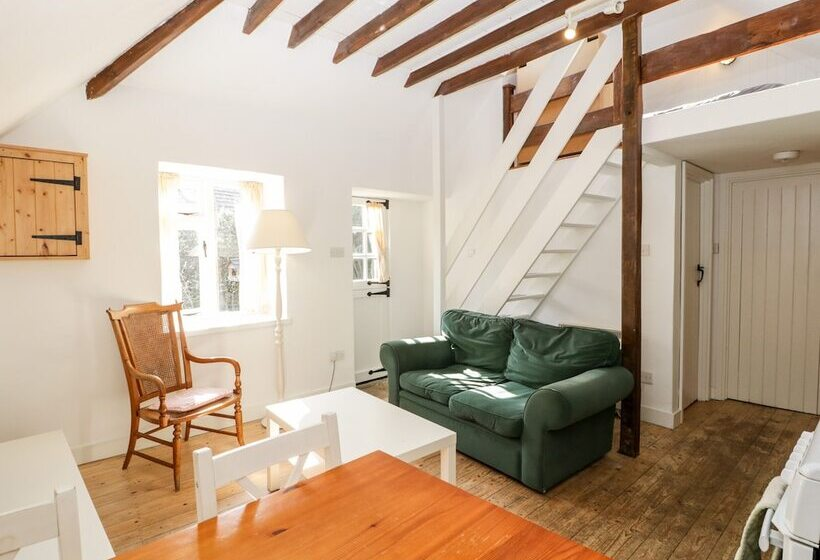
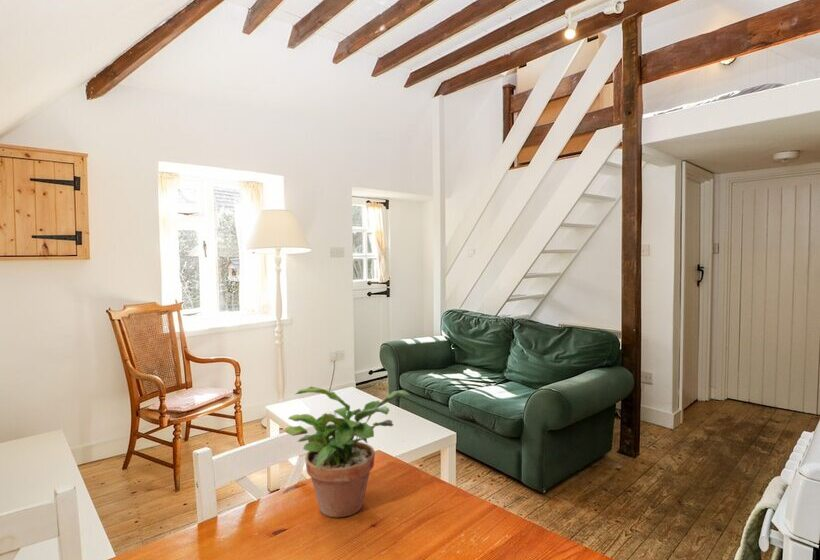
+ potted plant (351, 441)
